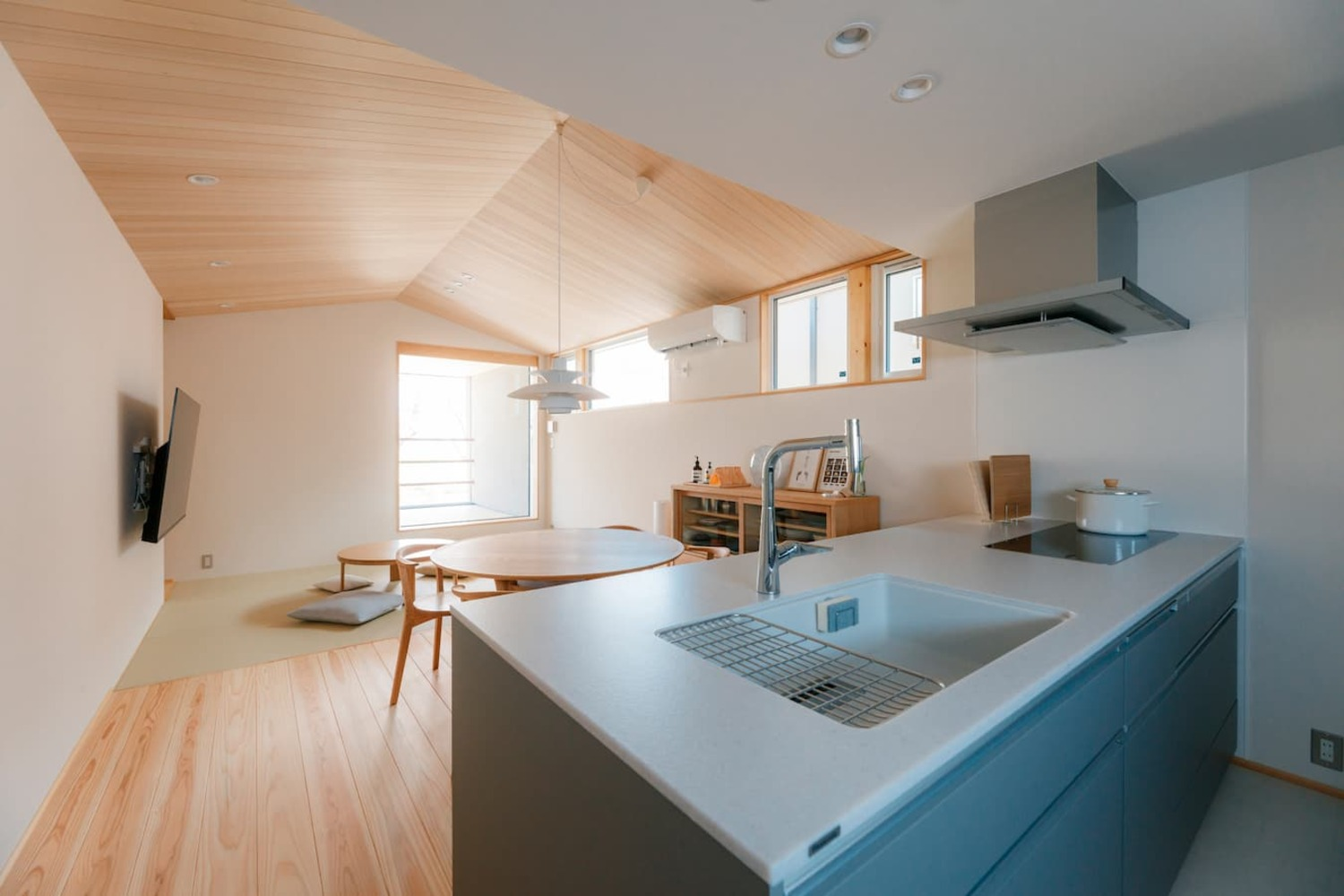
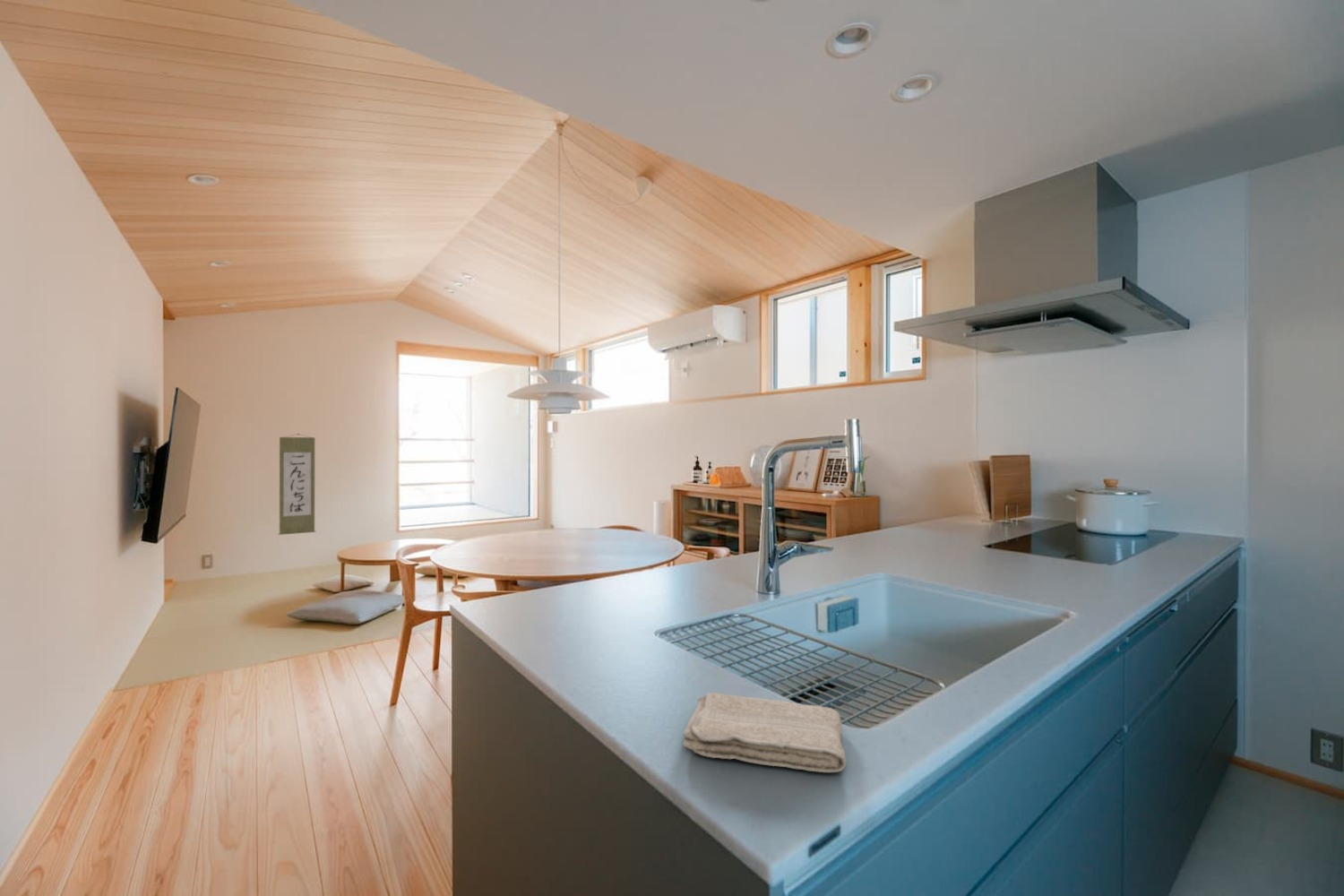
+ wall scroll (297, 483)
+ washcloth (764, 727)
